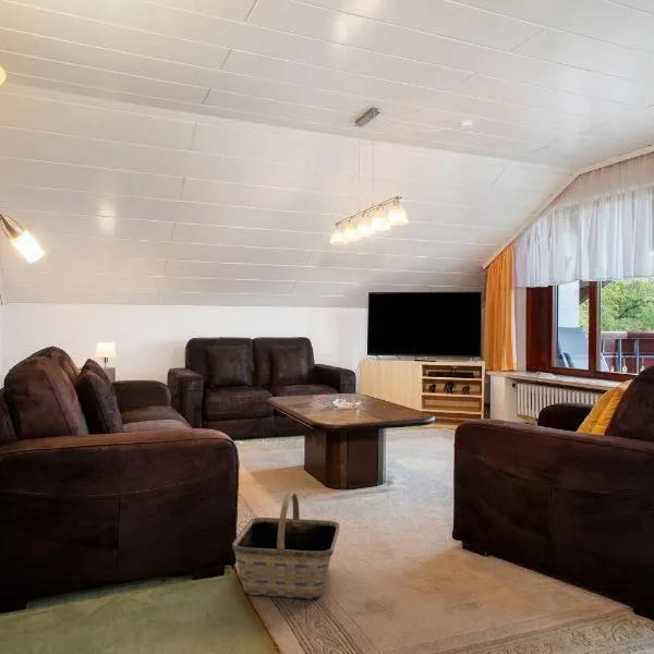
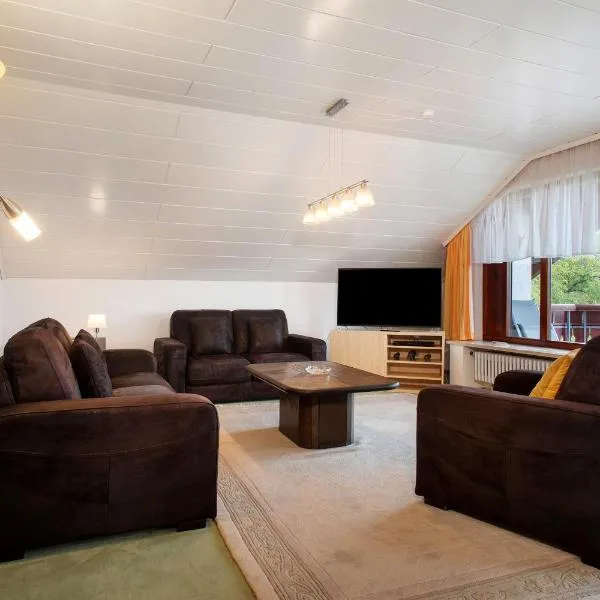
- basket (288, 537)
